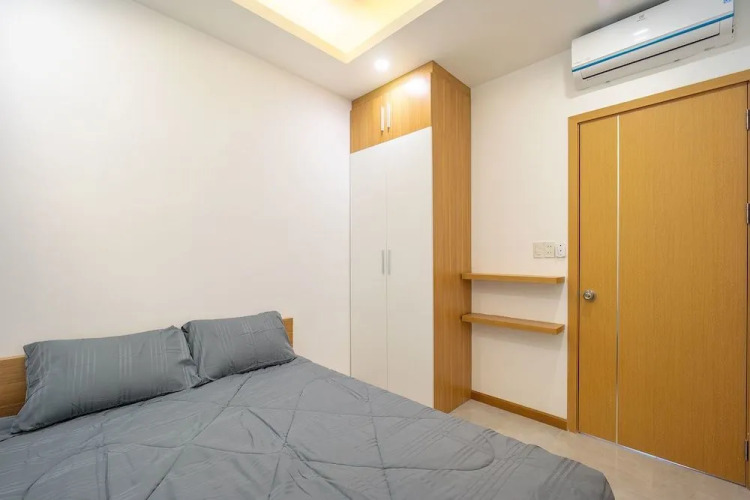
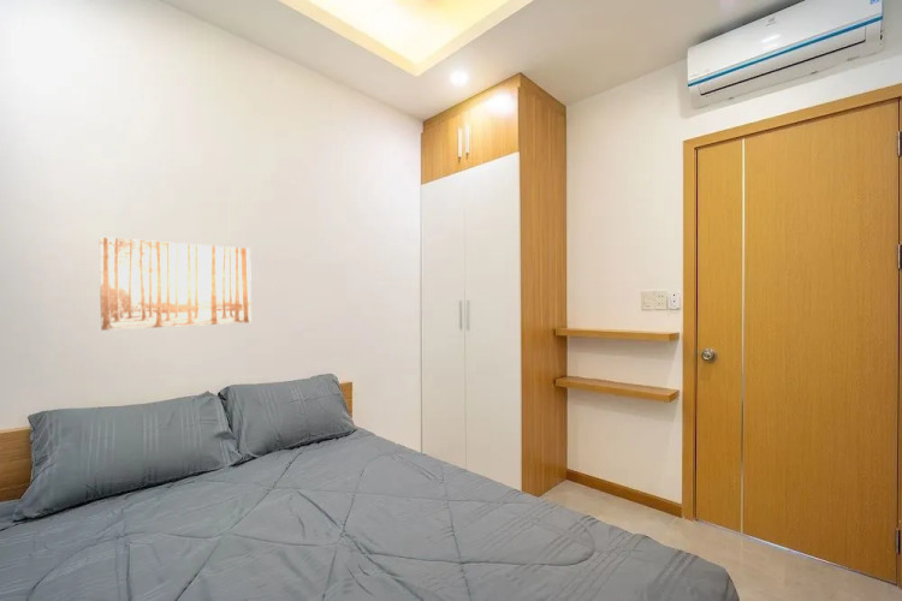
+ wall art (183, 285)
